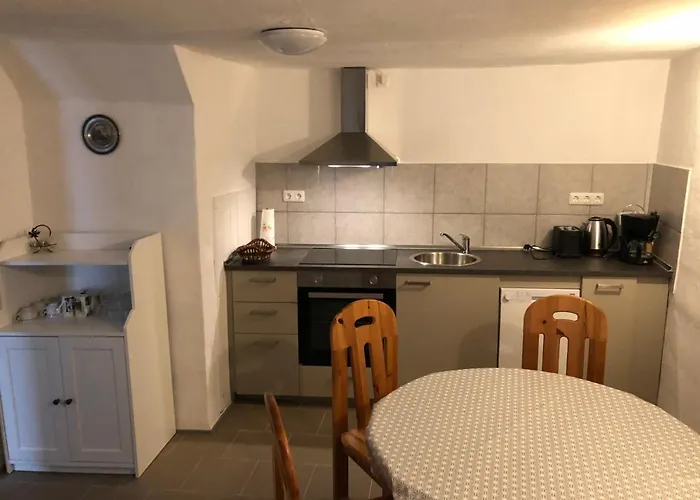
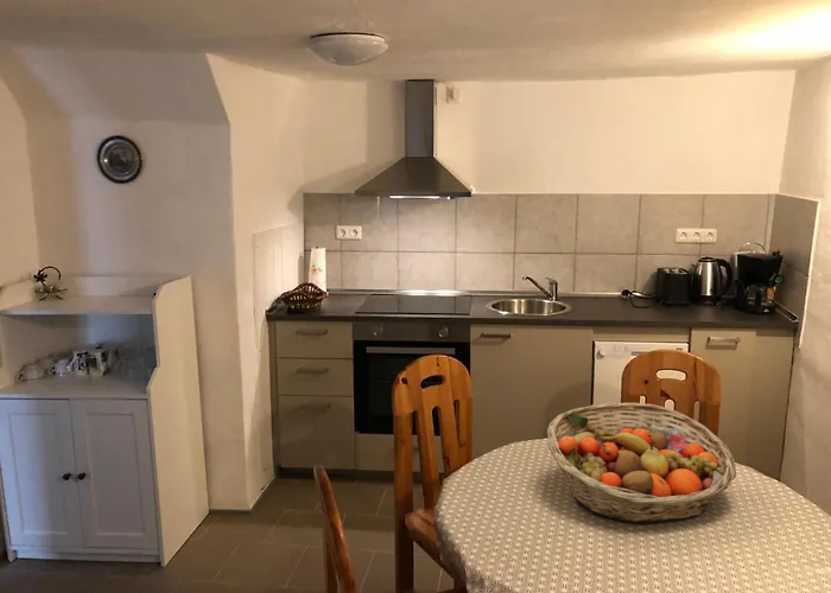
+ fruit basket (637, 460)
